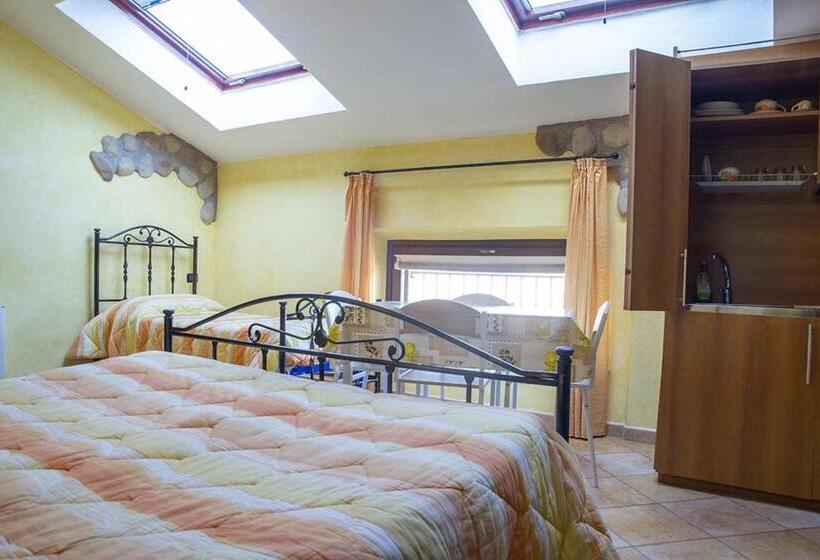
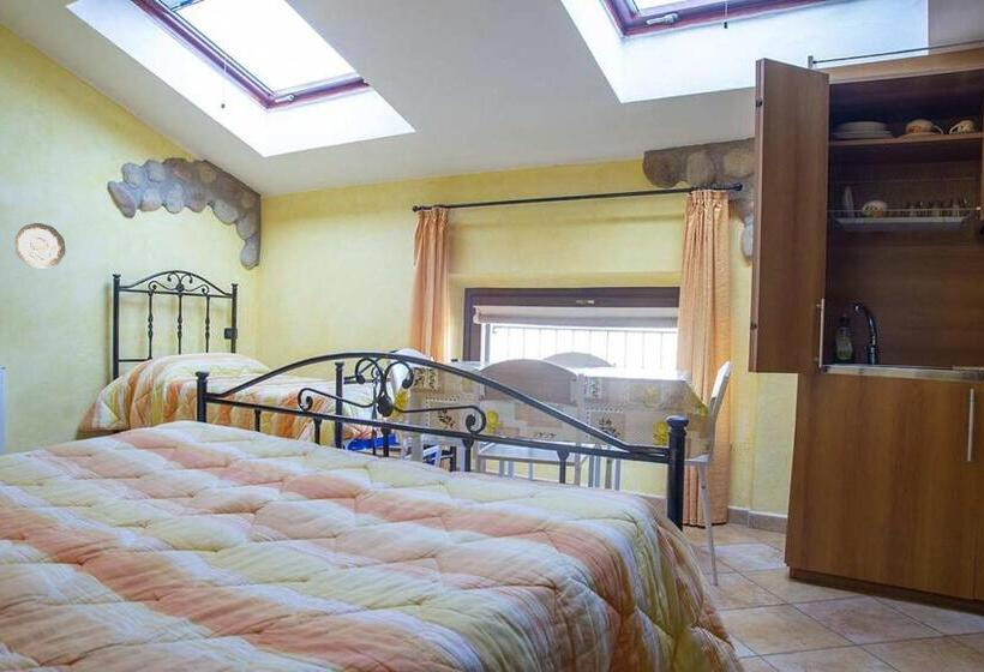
+ decorative plate (40, 246)
